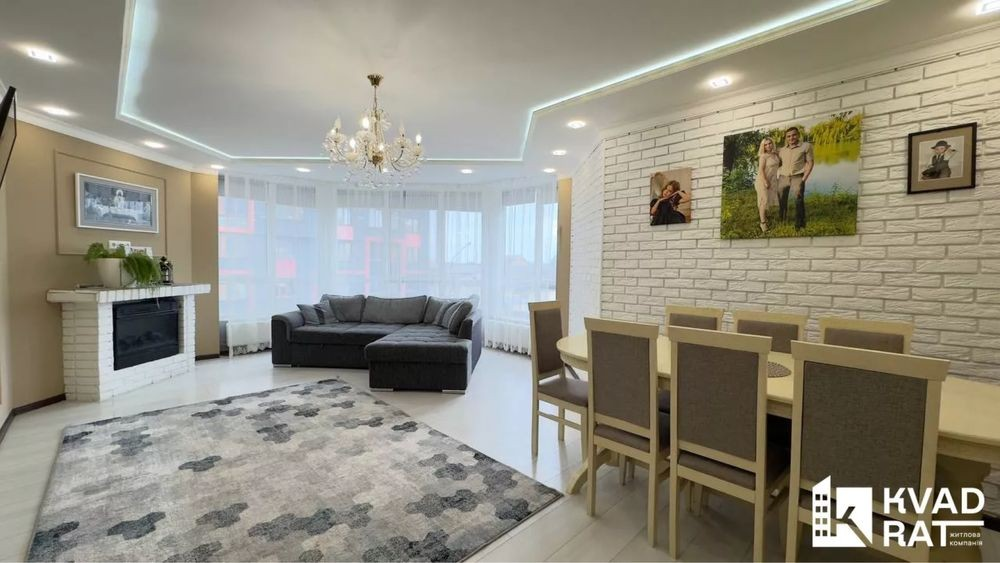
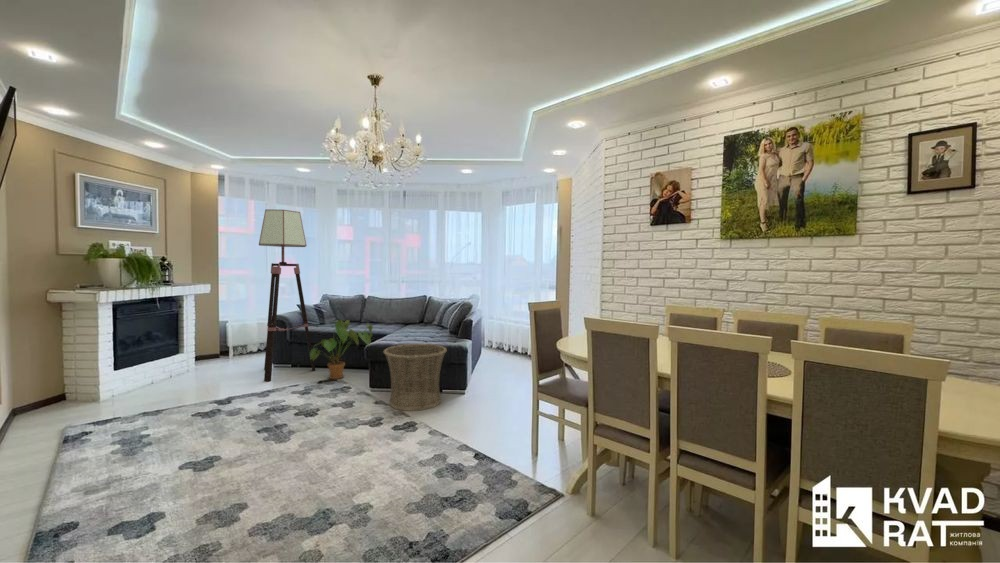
+ basket (415, 375)
+ floor lamp (278, 290)
+ house plant (344, 349)
